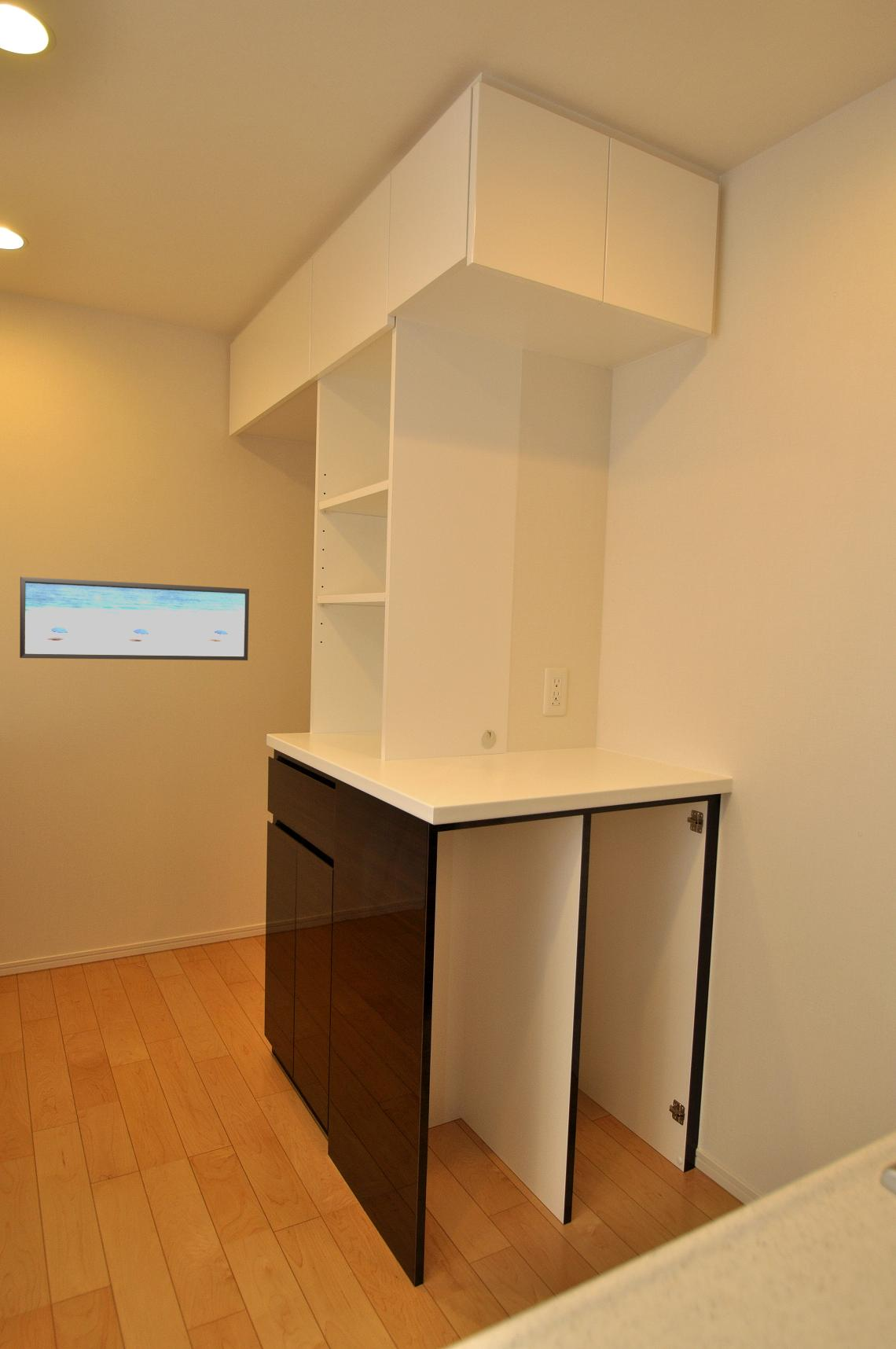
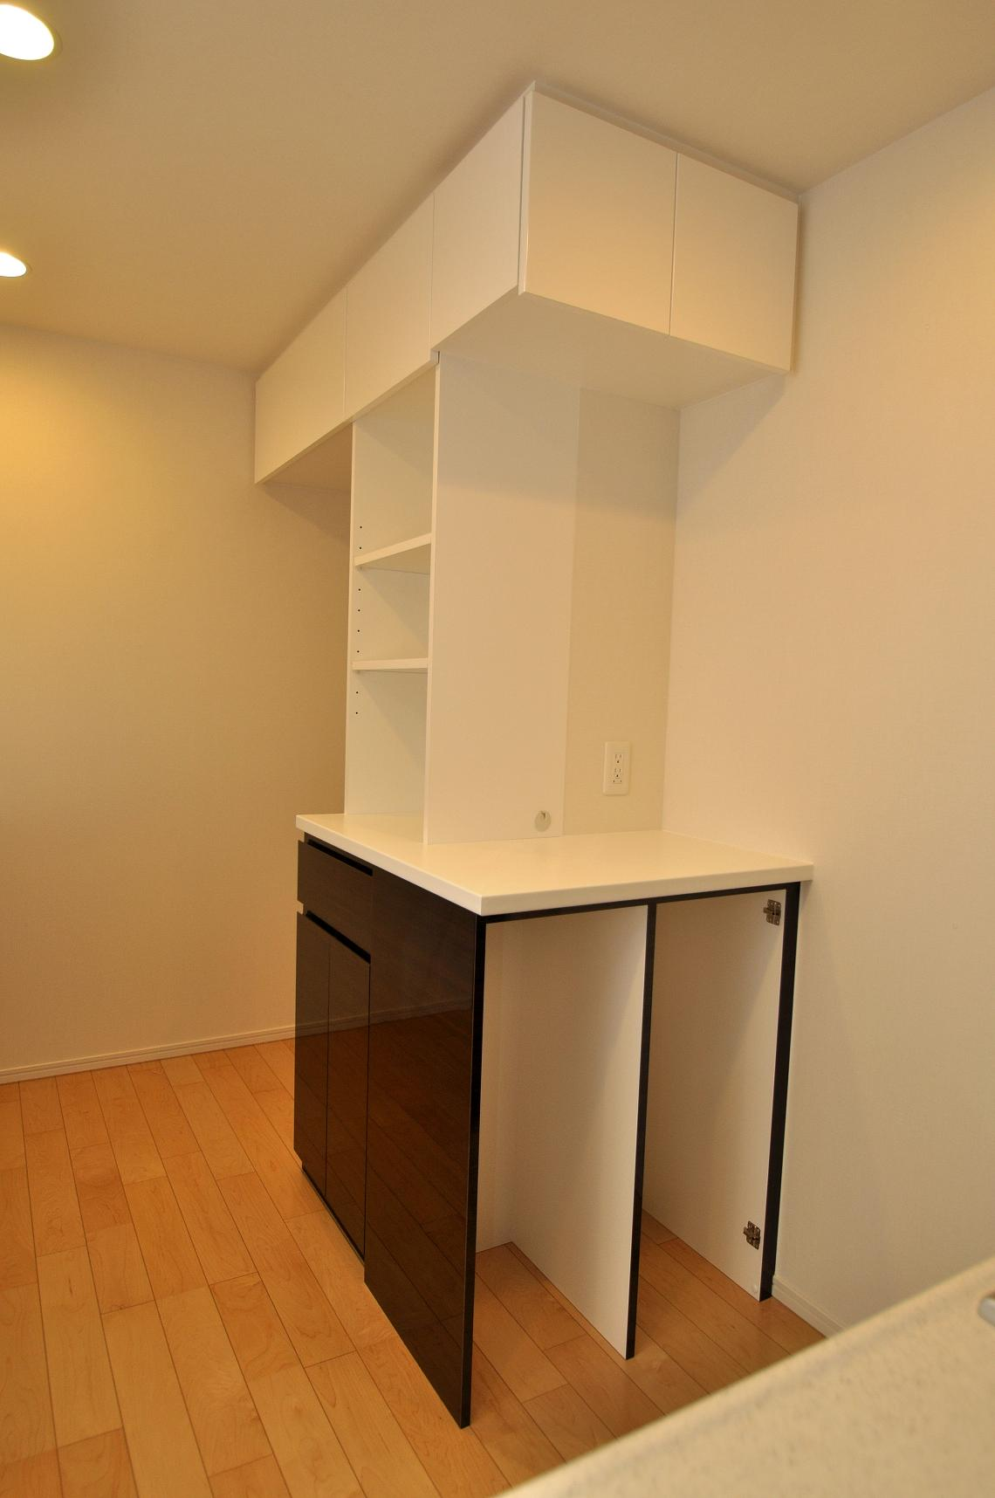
- wall art (141, 621)
